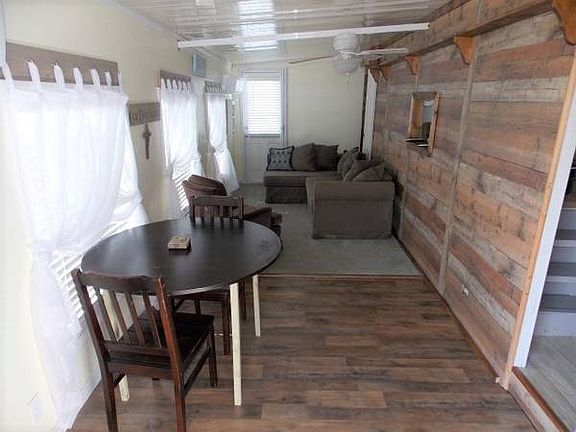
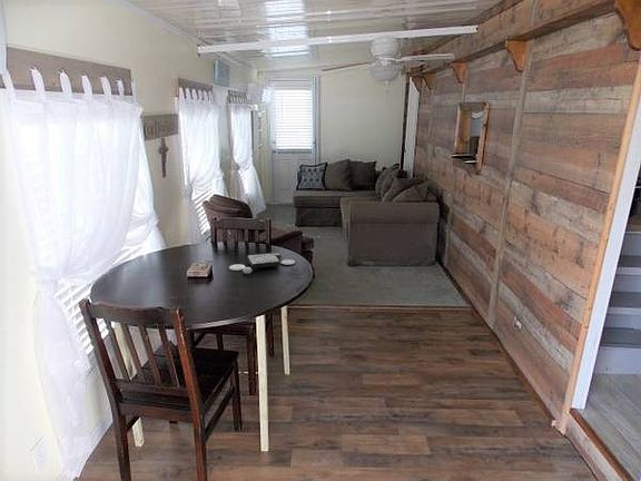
+ board game (263, 262)
